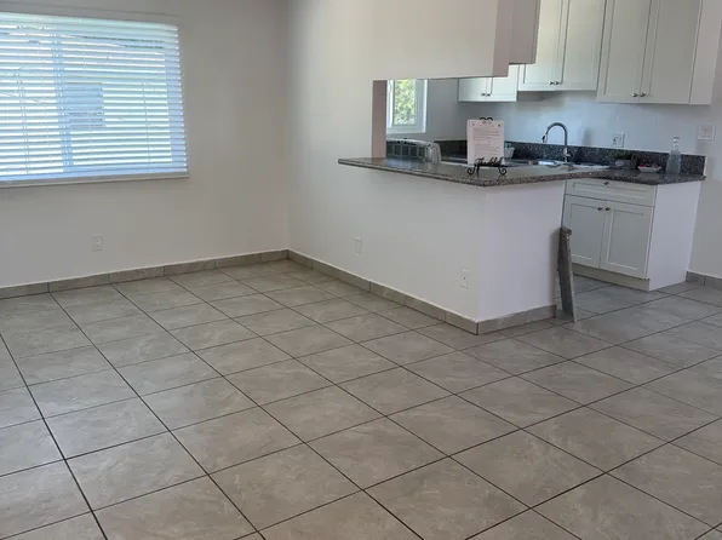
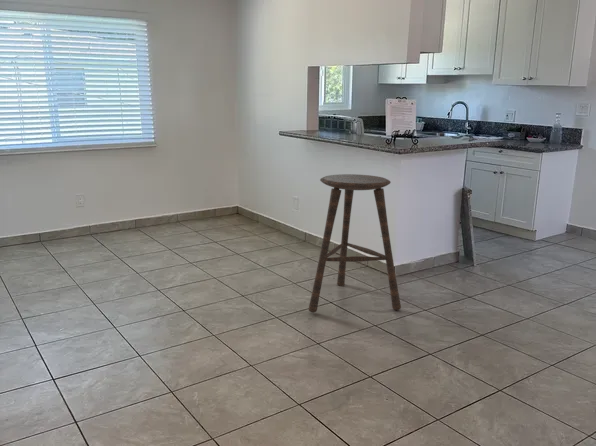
+ bar stool (360, 246)
